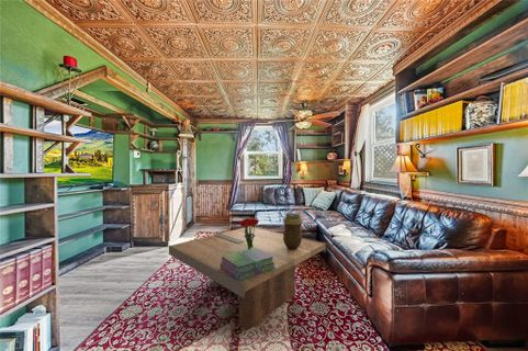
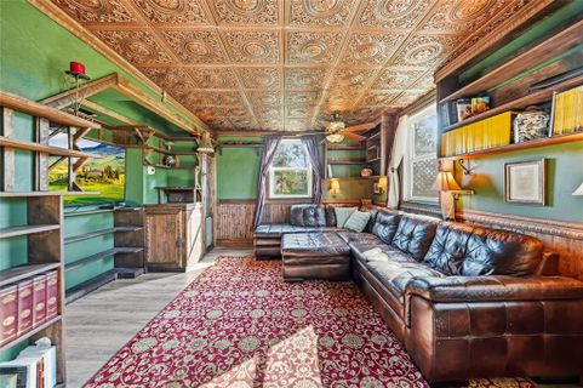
- bouquet (249, 233)
- coffee table (249, 276)
- stack of books (247, 260)
- decorative urn (292, 229)
